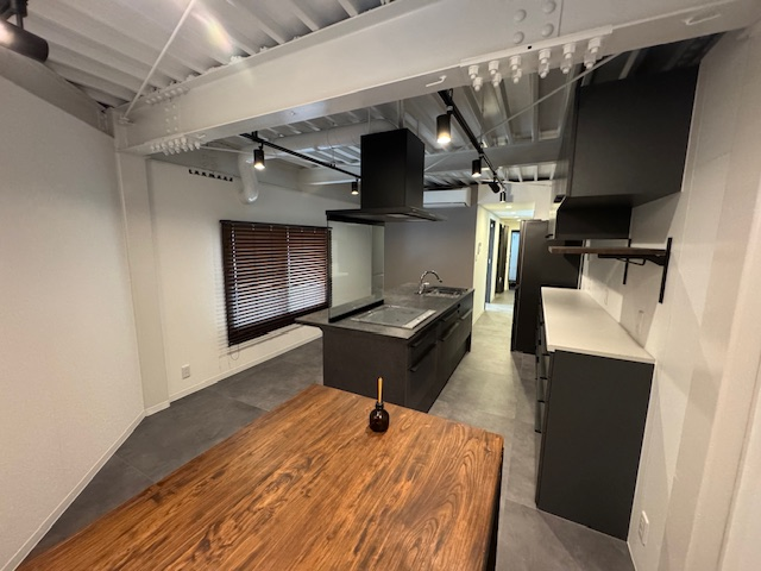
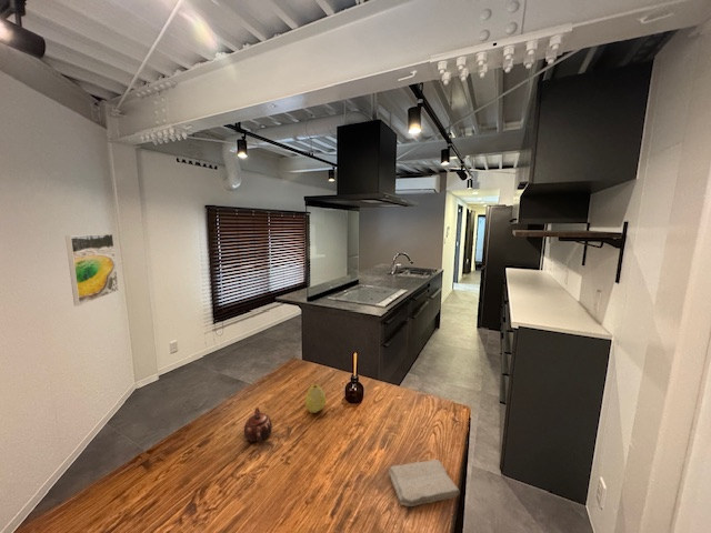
+ teapot (258, 423)
+ fruit (314, 395)
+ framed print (94, 266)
+ washcloth (421, 480)
